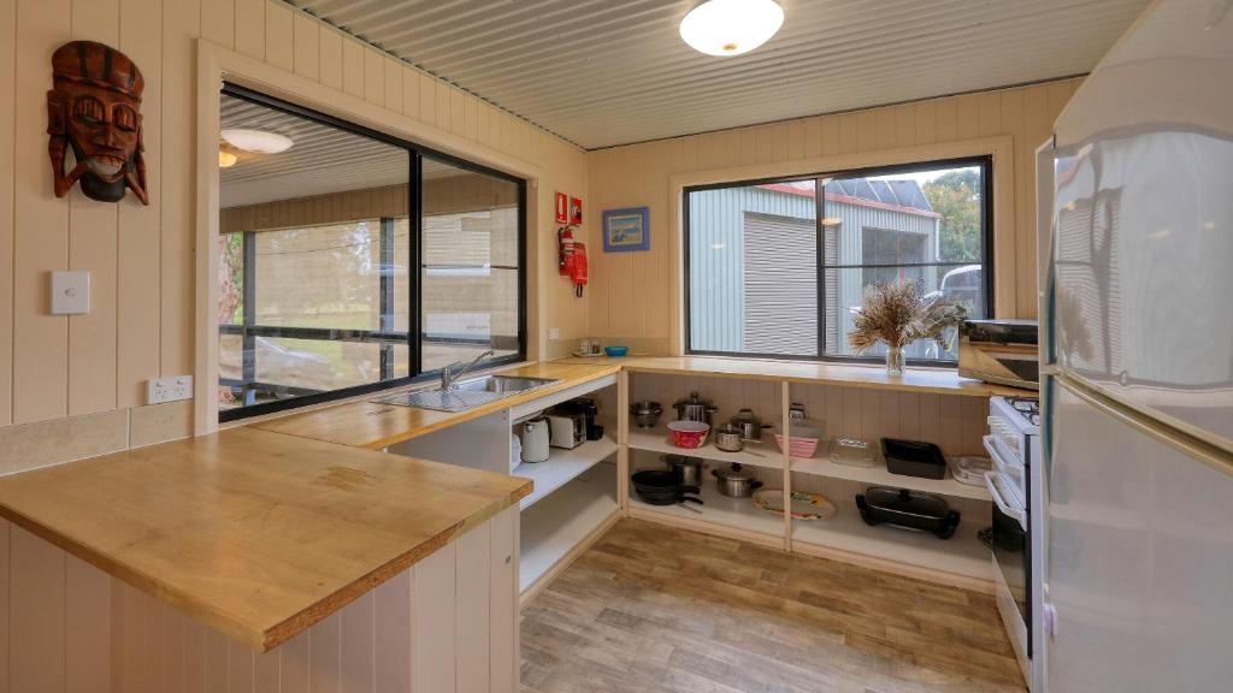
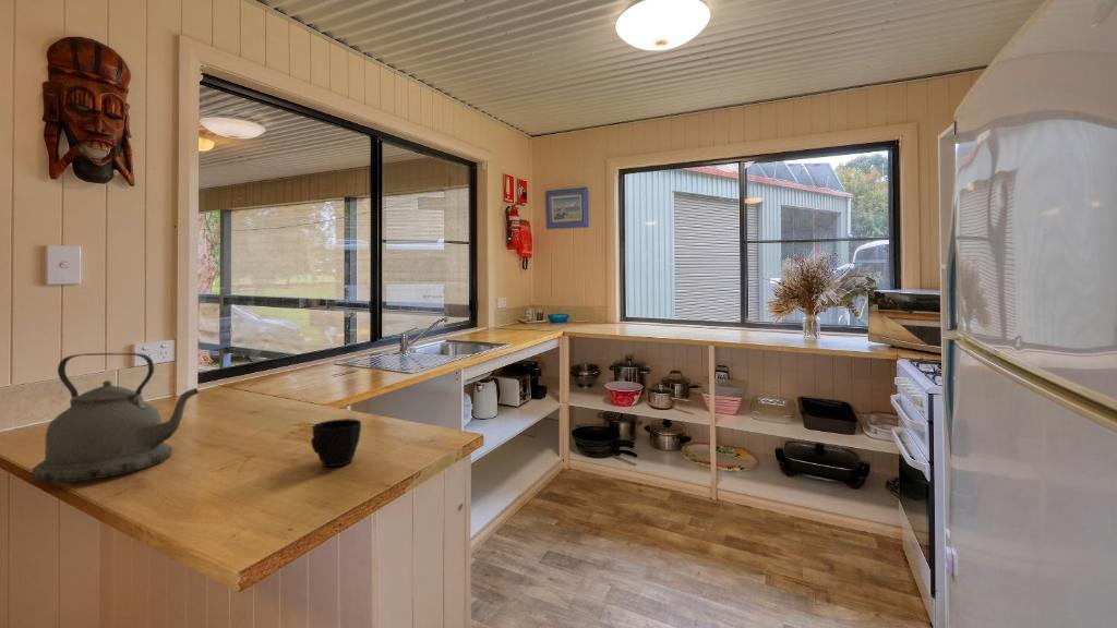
+ cup (334, 444)
+ kettle (117, 408)
